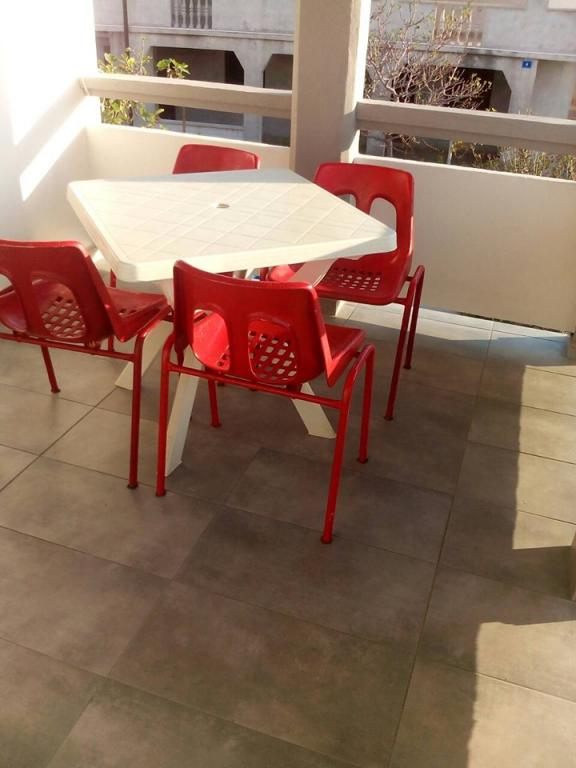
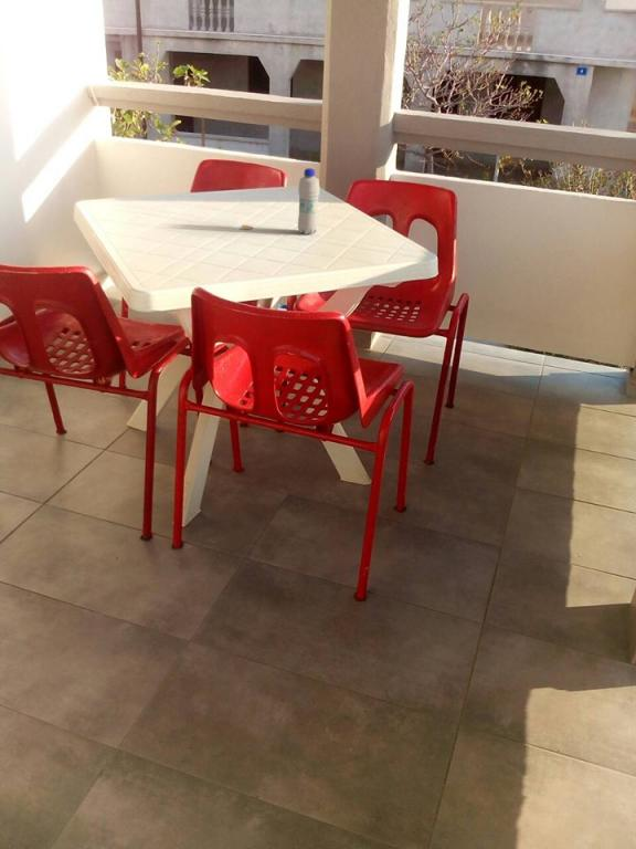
+ bottle (308, 200)
